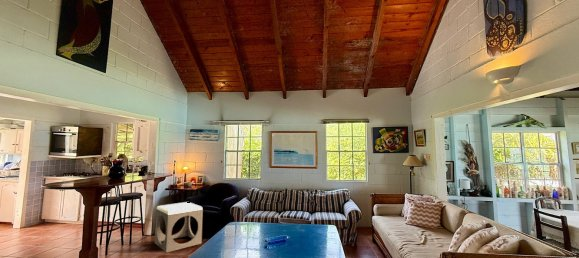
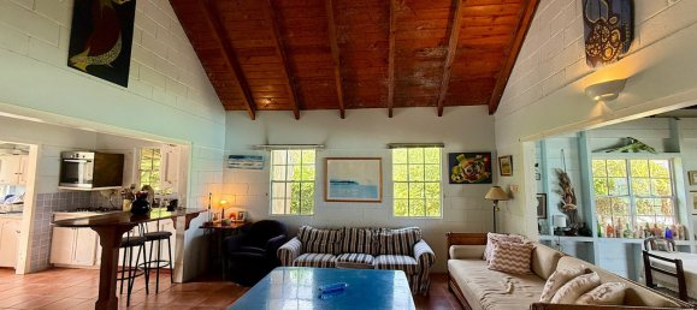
- footstool (175, 222)
